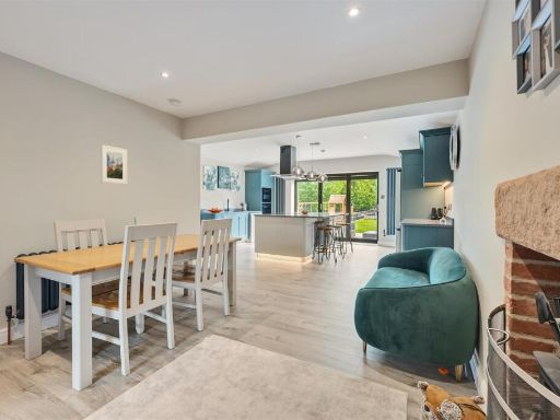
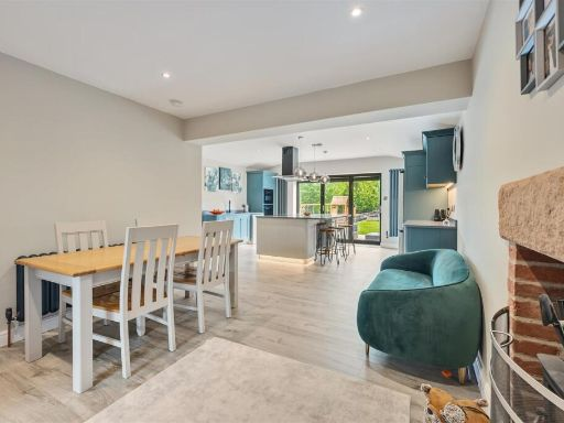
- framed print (114, 165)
